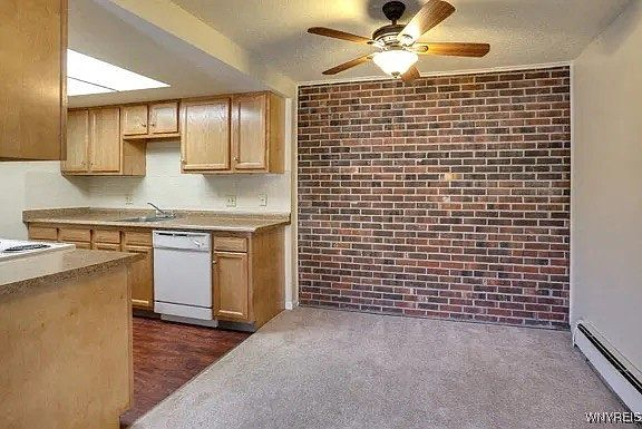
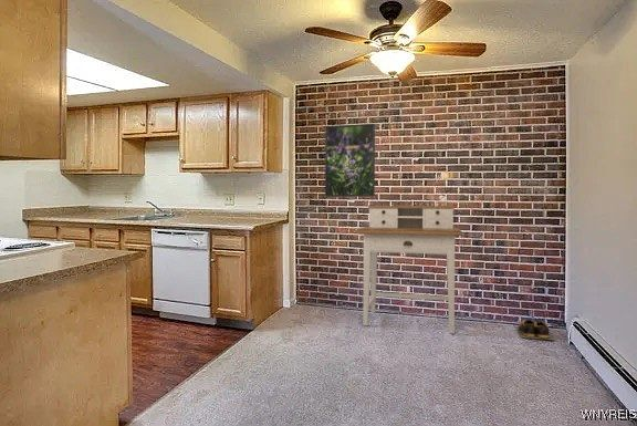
+ shoes (533, 325)
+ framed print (349, 160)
+ desk (409, 252)
